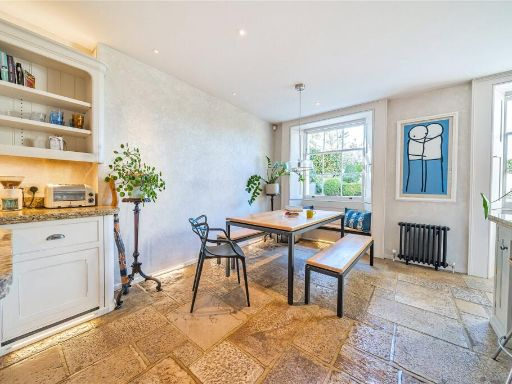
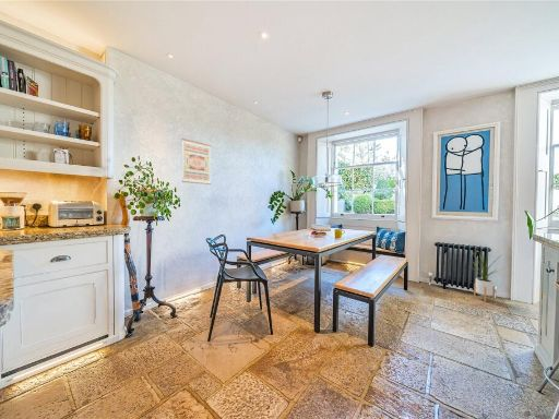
+ wall art (197, 163)
+ house plant (485, 273)
